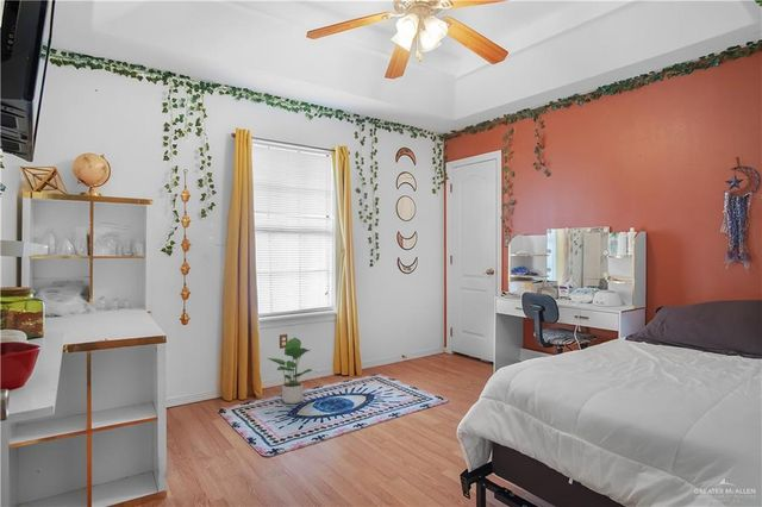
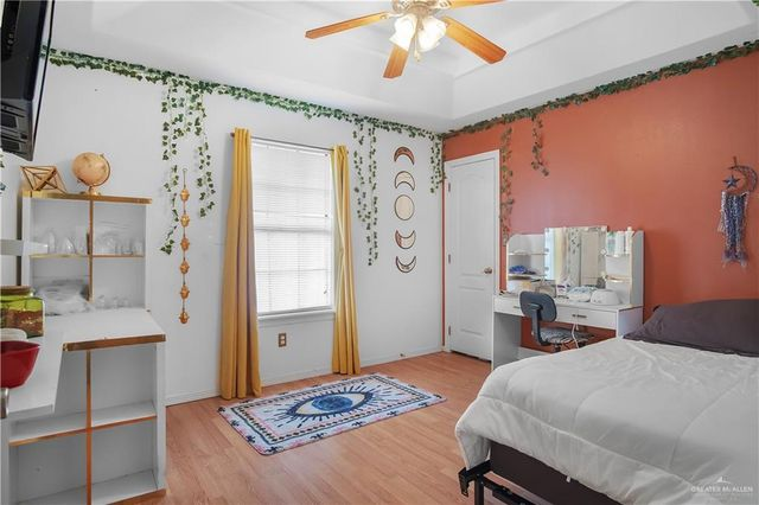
- potted plant (289, 370)
